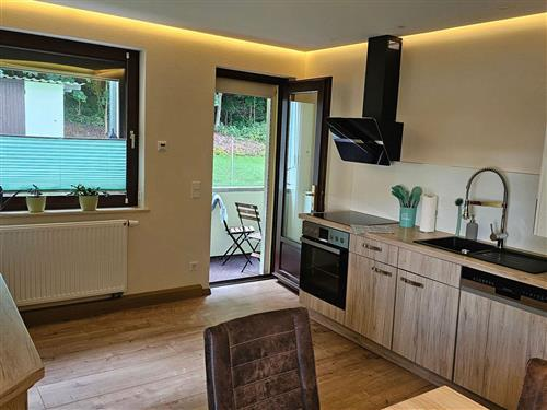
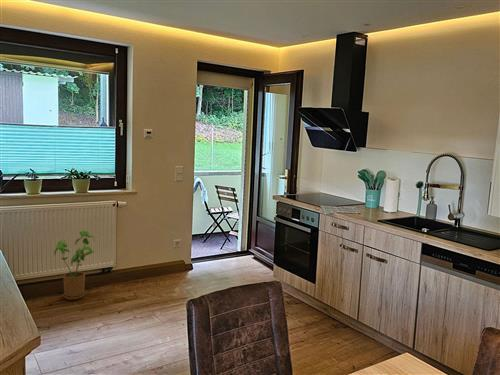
+ house plant (77, 265)
